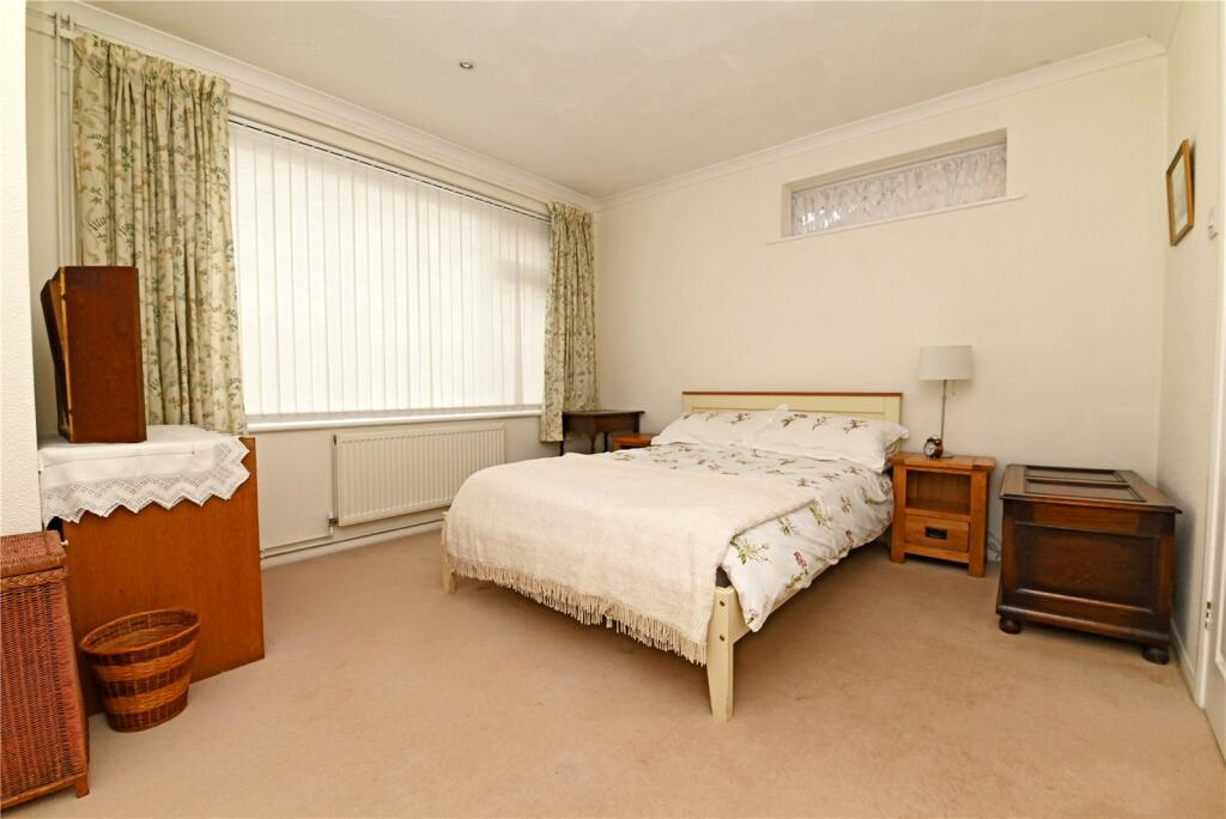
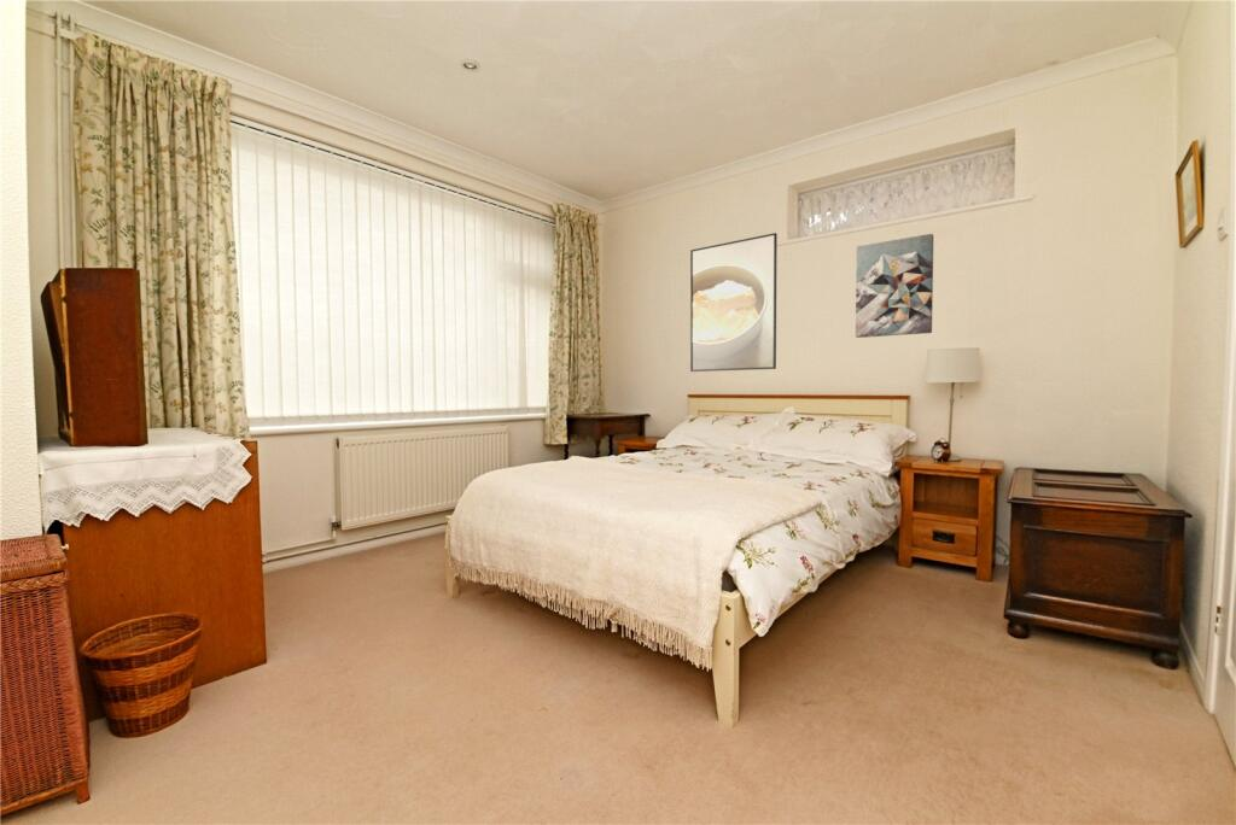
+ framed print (730, 306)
+ wall art (892, 287)
